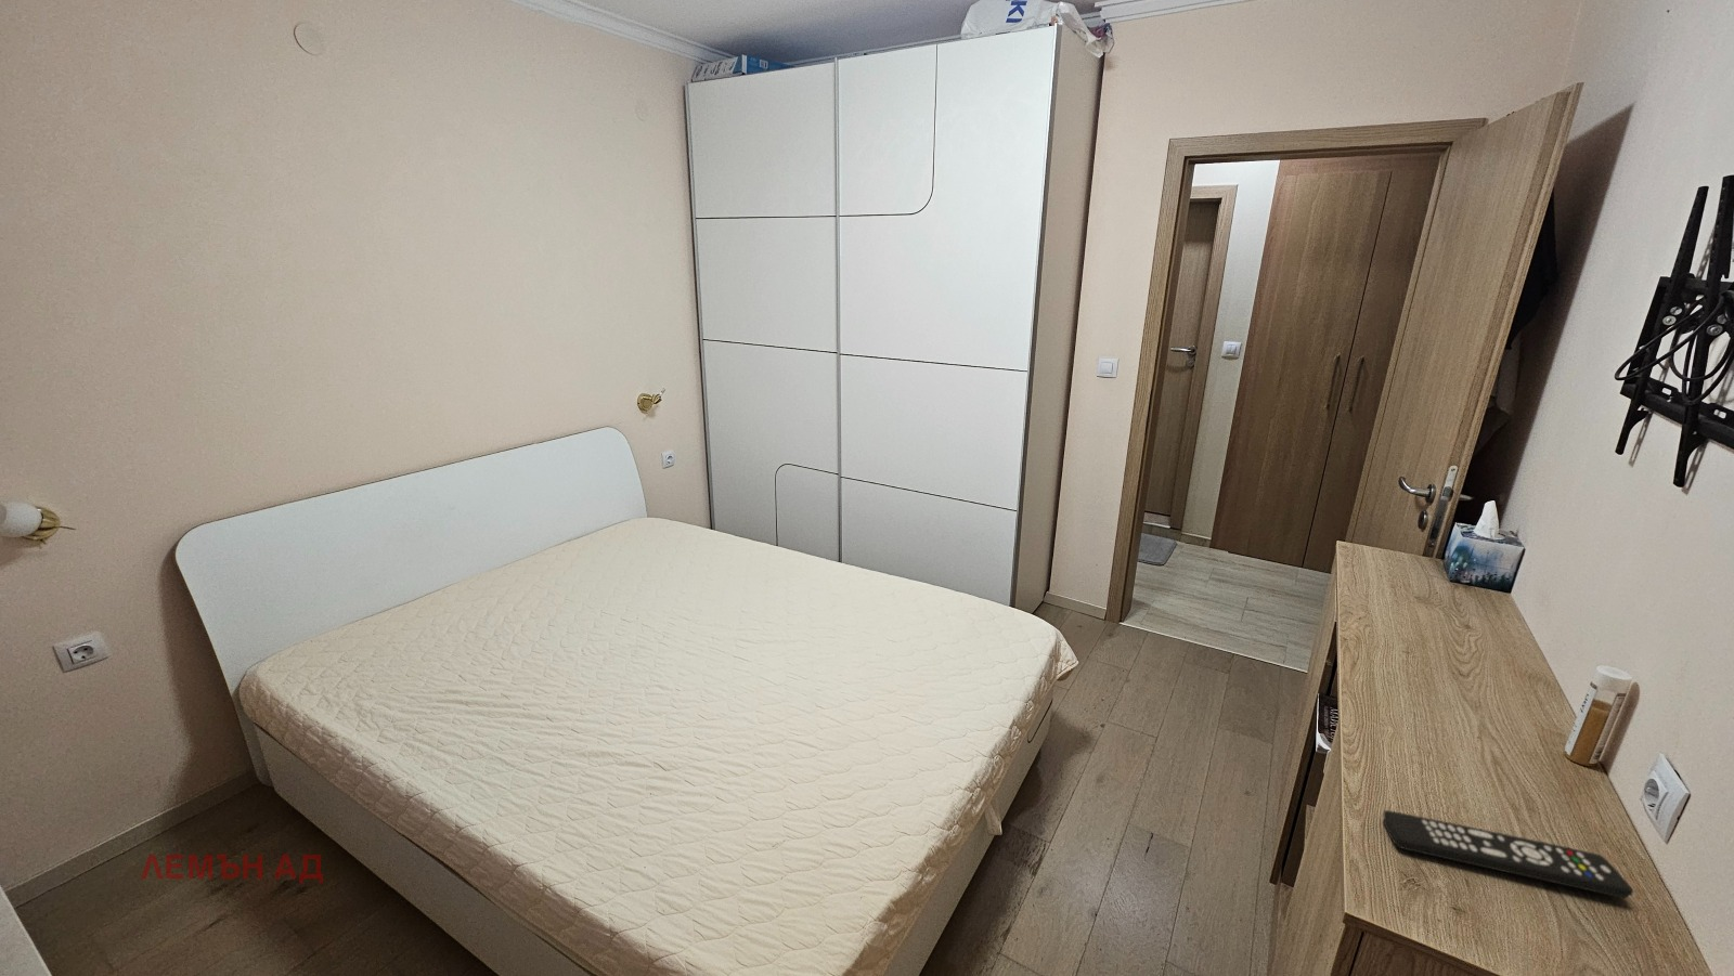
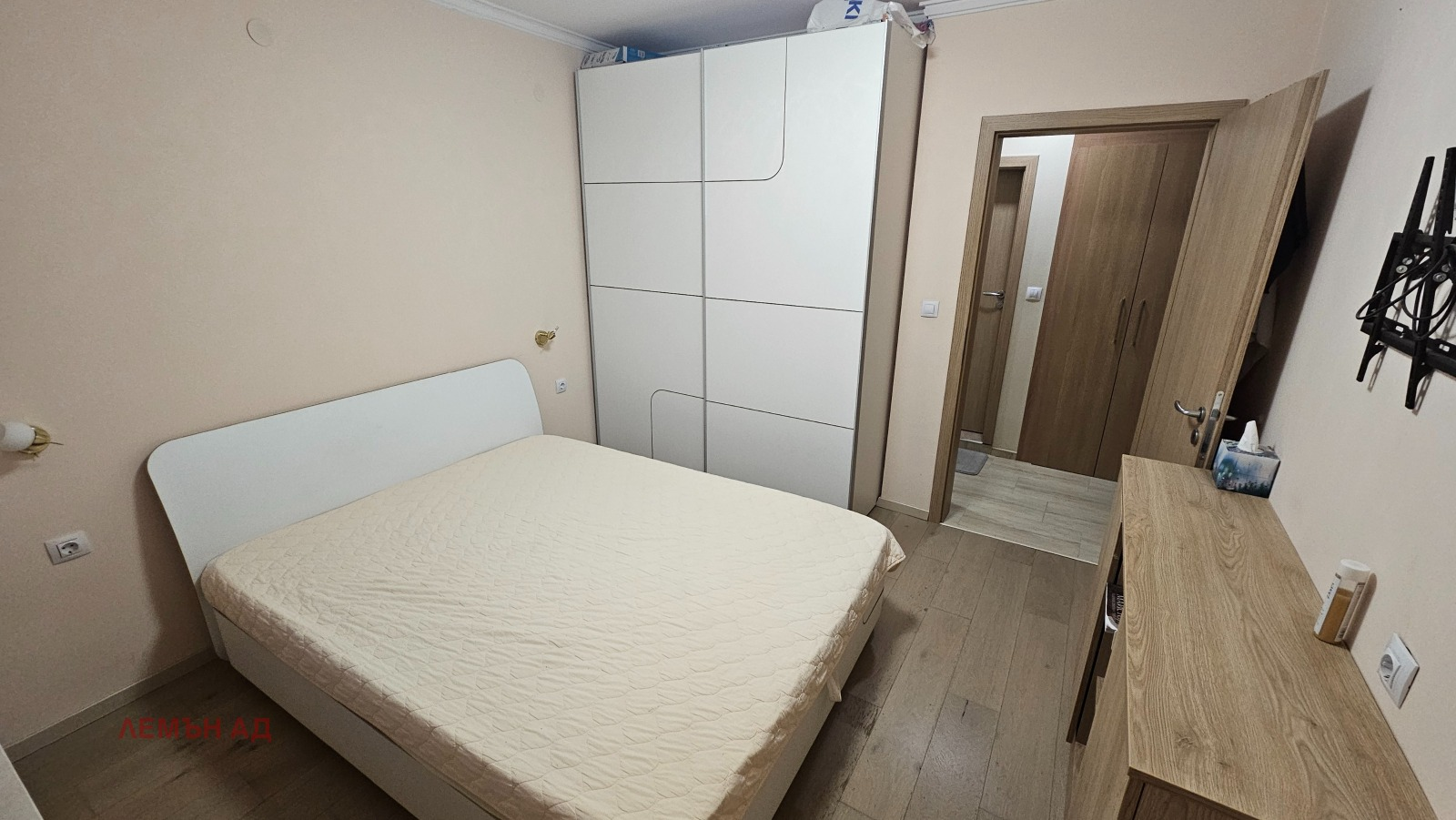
- remote control (1498, 852)
